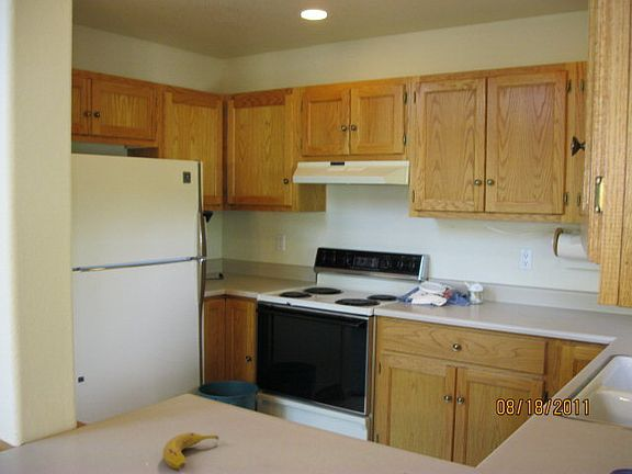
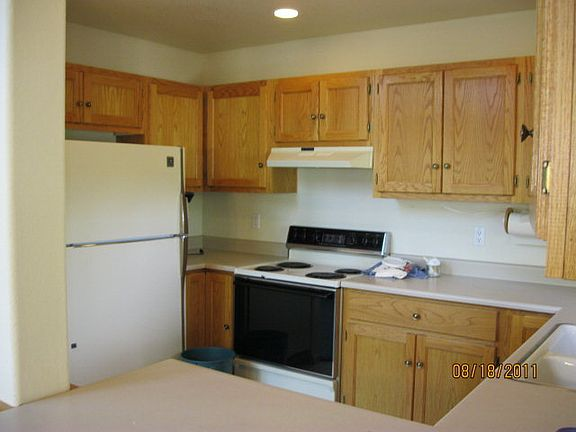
- fruit (188, 447)
